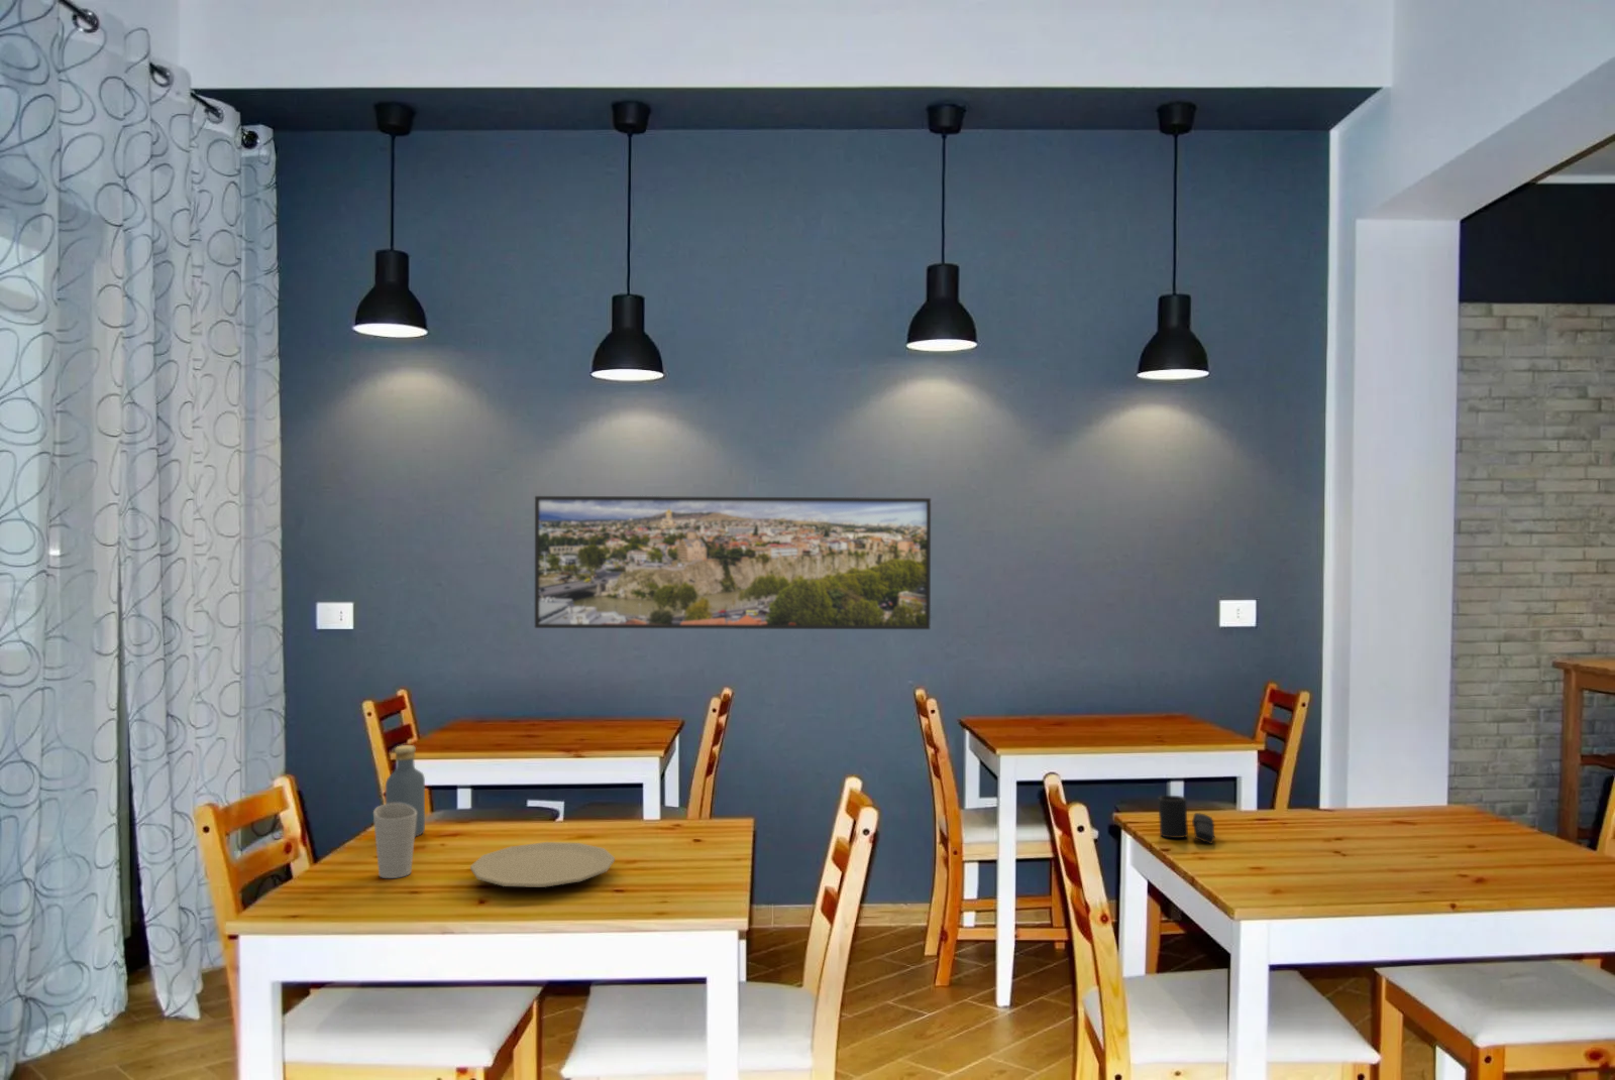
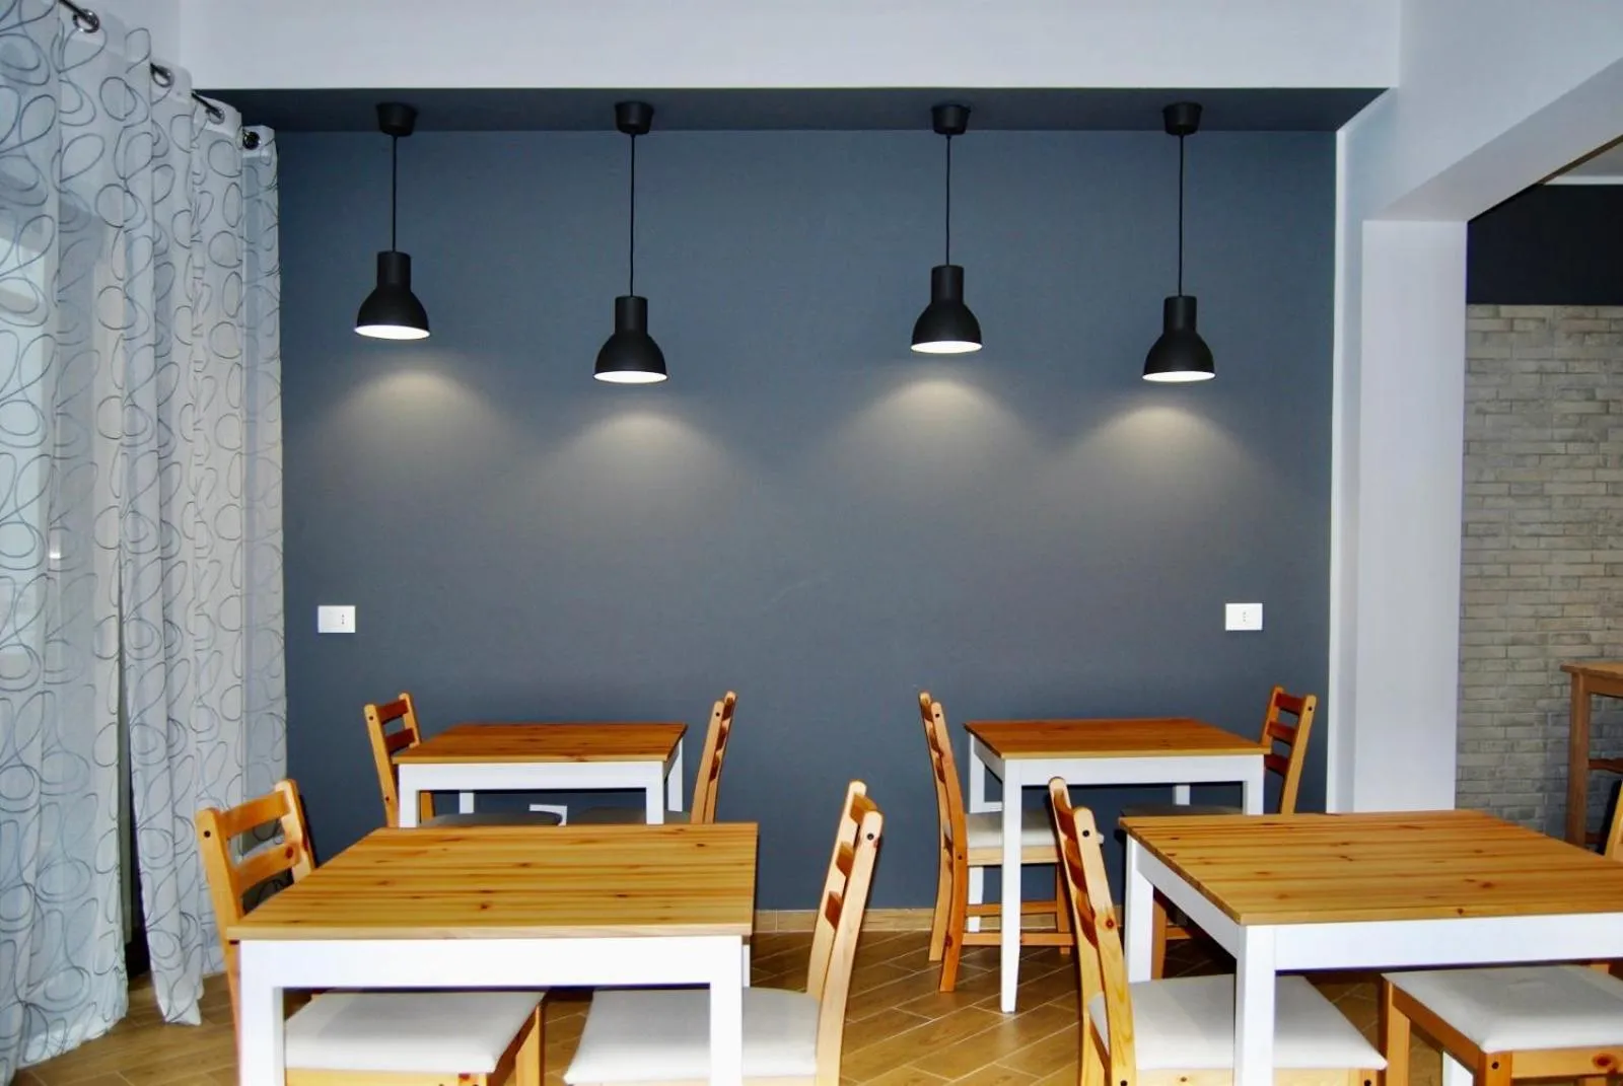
- plate (543, 869)
- cup (394, 840)
- coffee mug (1186, 817)
- vodka (405, 791)
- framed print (733, 563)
